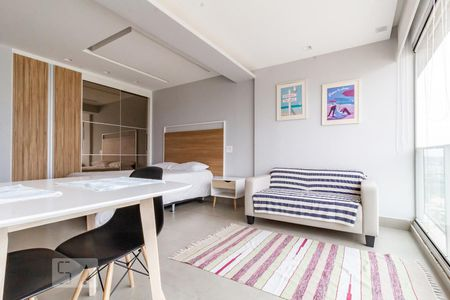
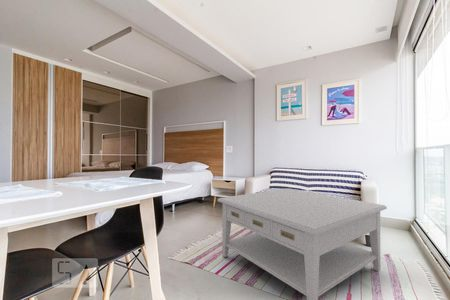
+ coffee table (296, 232)
